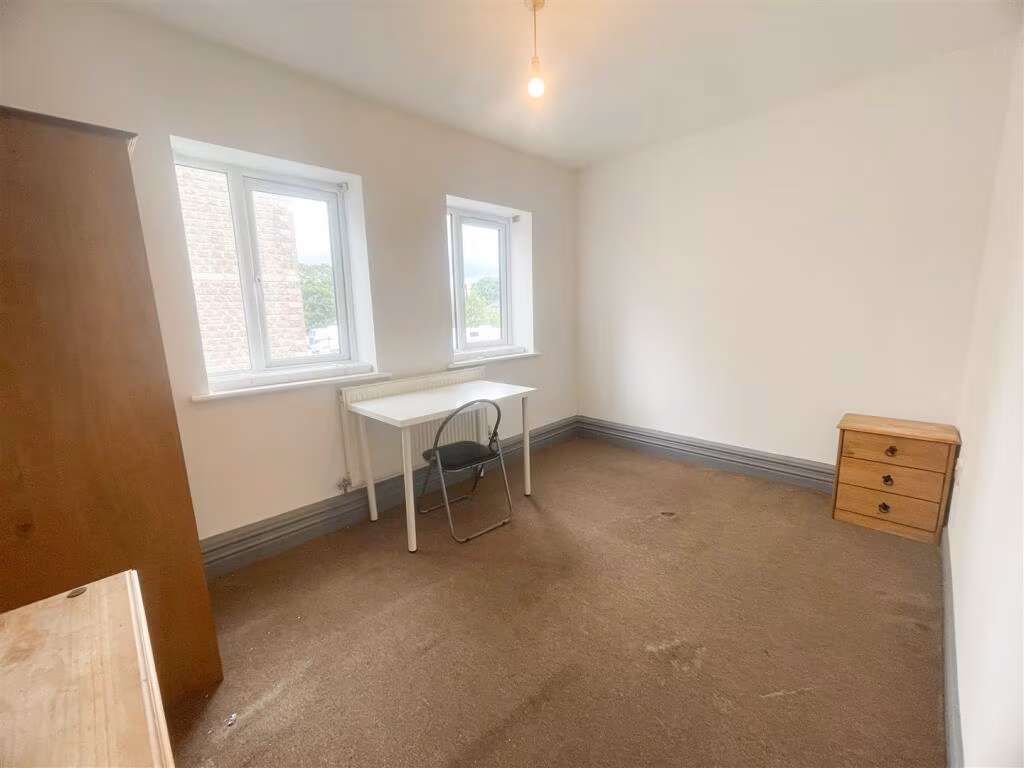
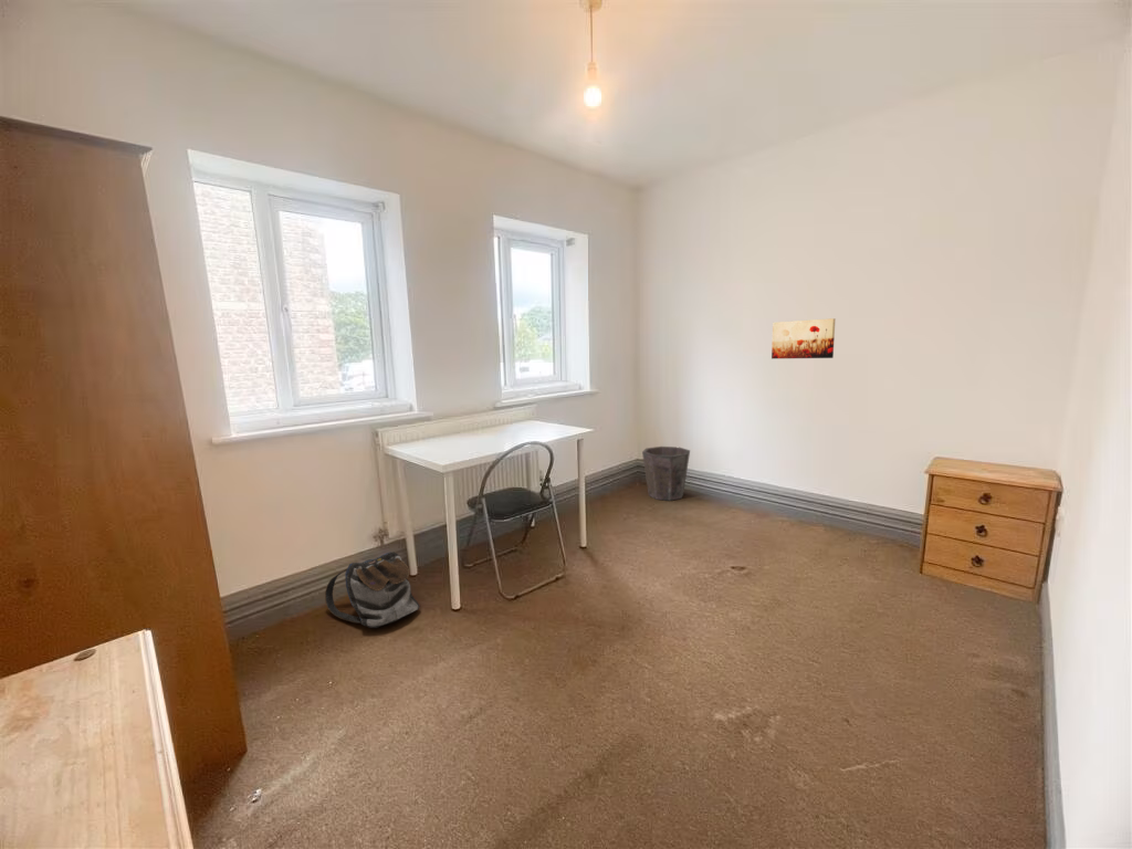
+ backpack (378, 585)
+ waste bin (665, 473)
+ wall art (801, 339)
